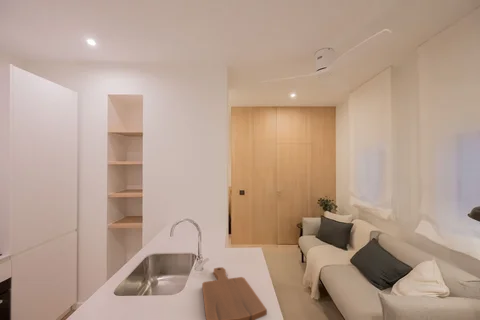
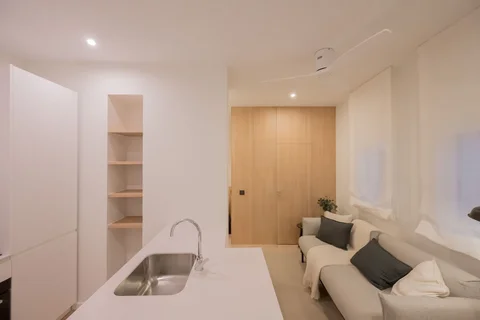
- cutting board (228, 294)
